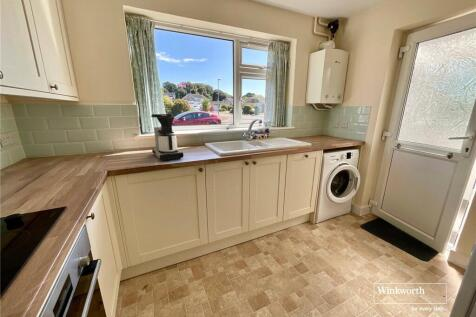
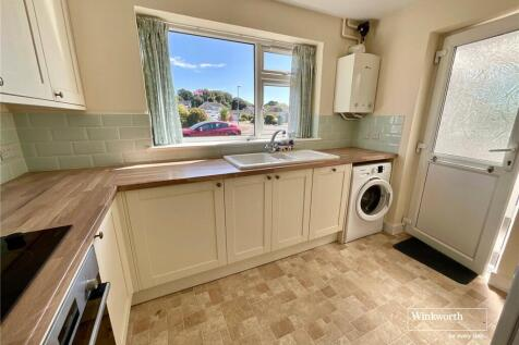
- coffee maker (165, 136)
